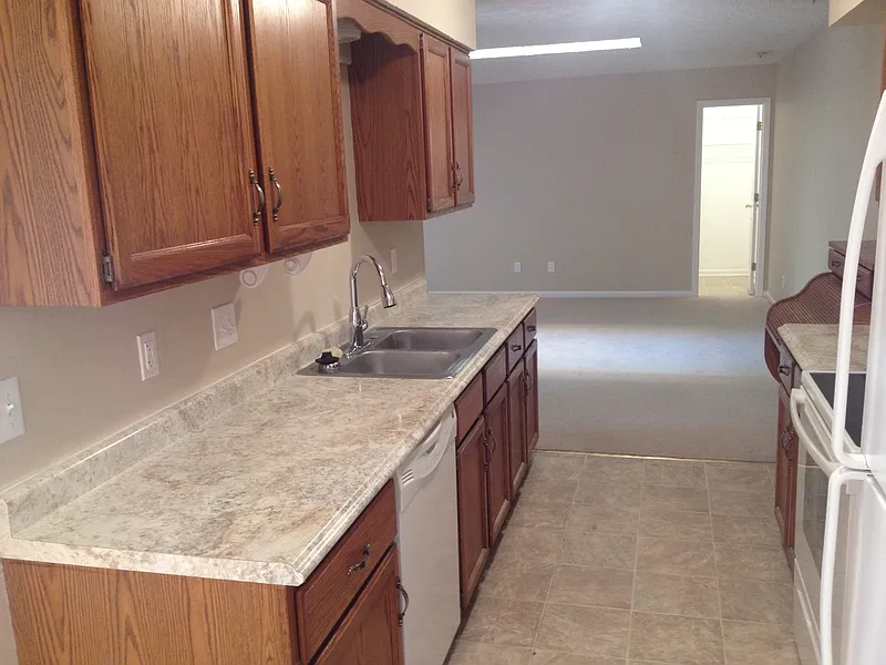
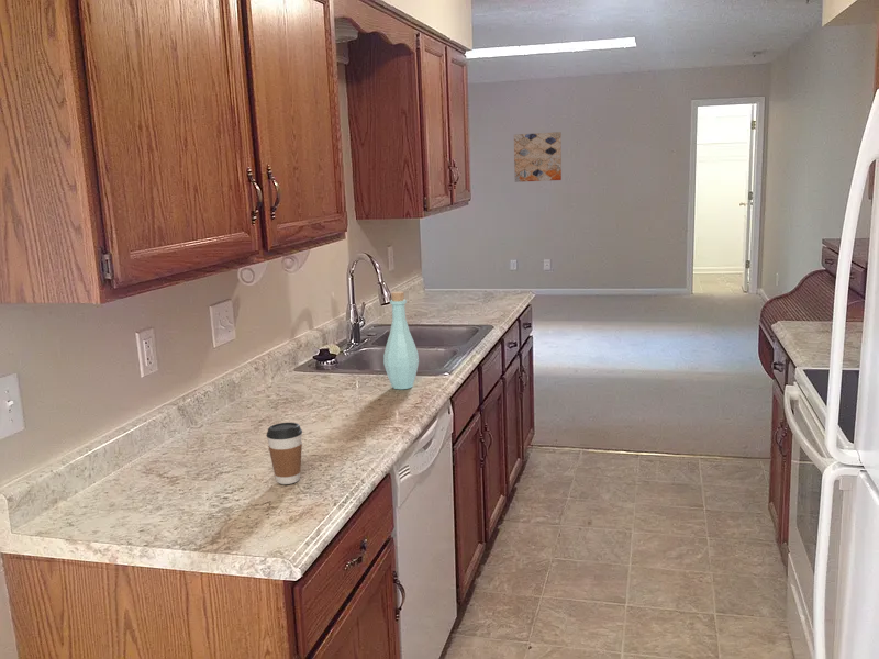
+ wall art (537, 157)
+ coffee cup (286, 453)
+ bottle (400, 339)
